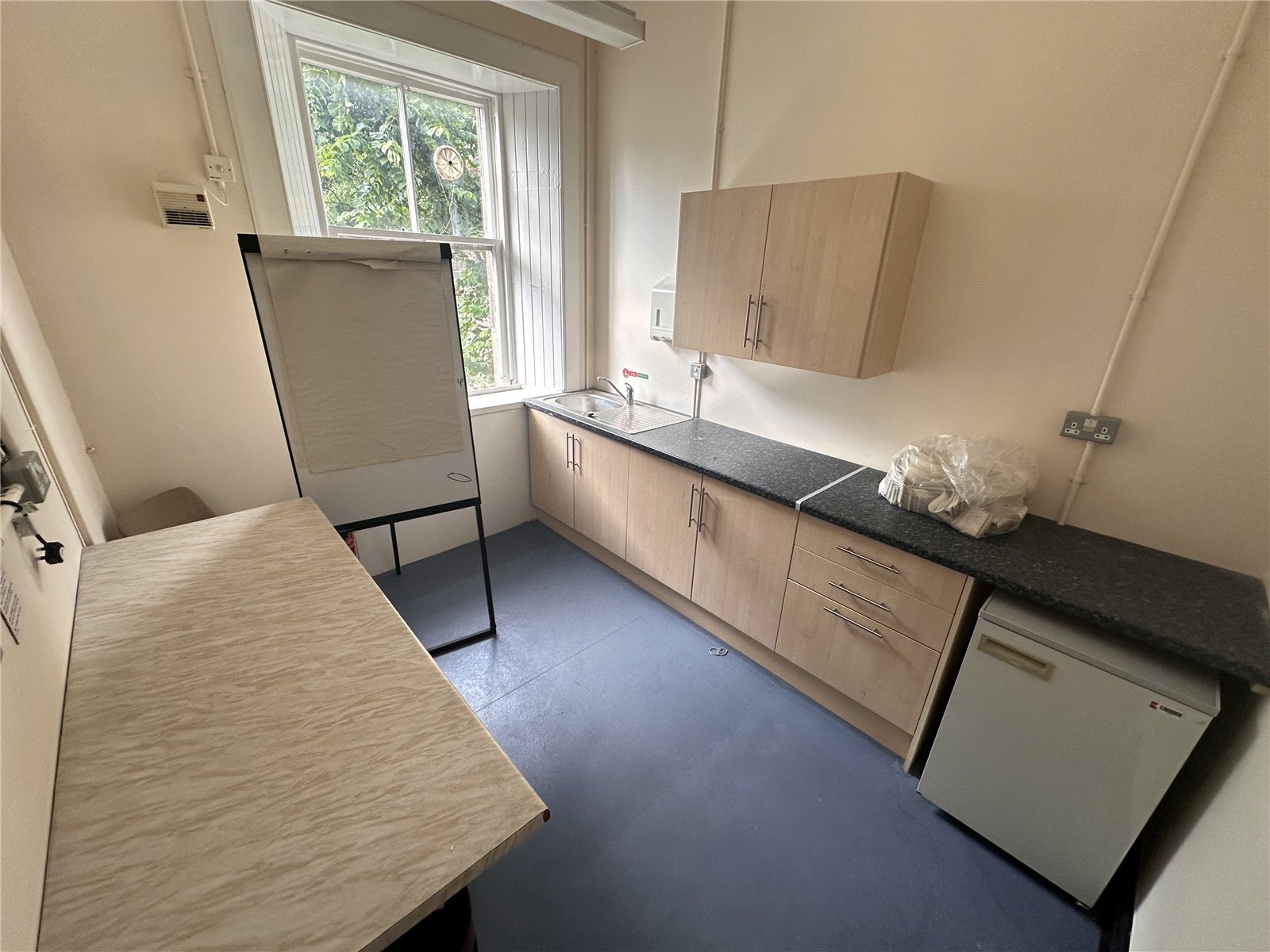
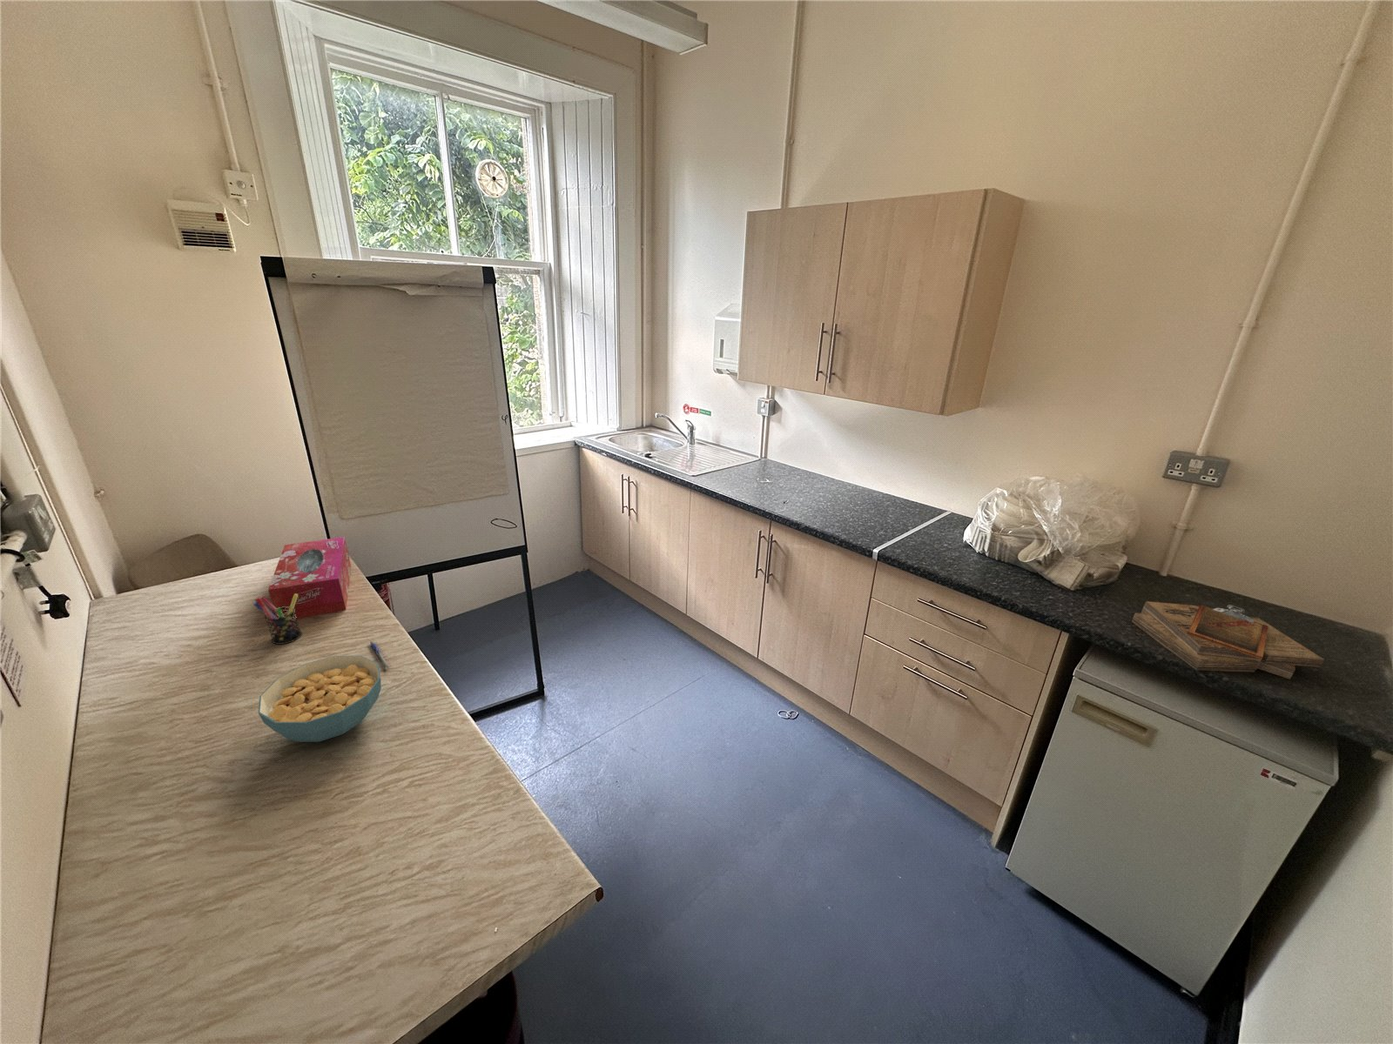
+ pen holder (280, 617)
+ pen (378, 654)
+ tissue box (314, 576)
+ cereal bowl (327, 706)
+ clipboard (1222, 636)
